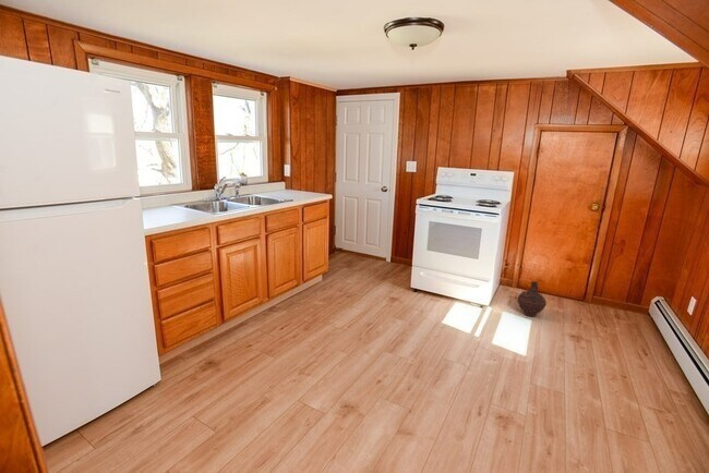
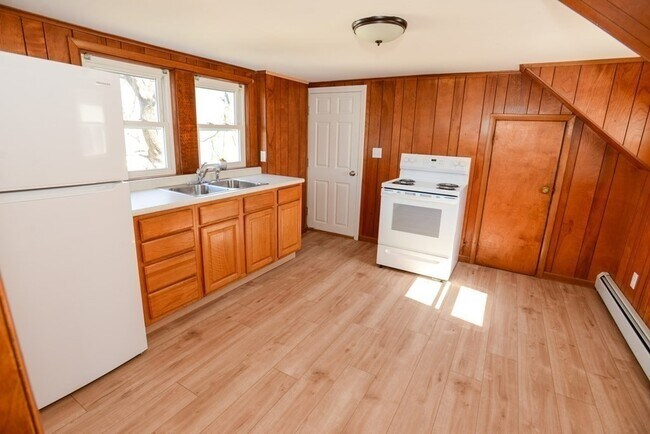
- ceramic jug (531, 298)
